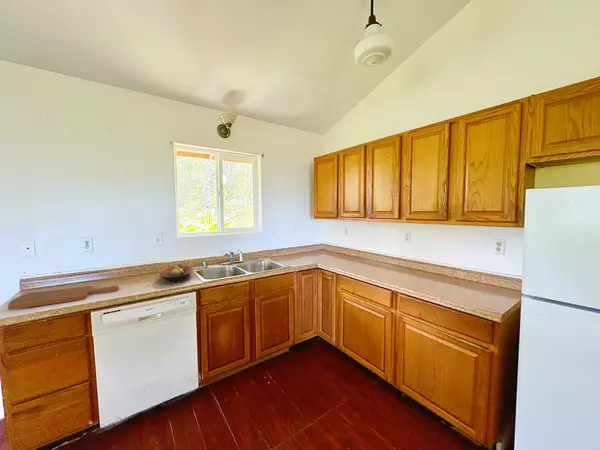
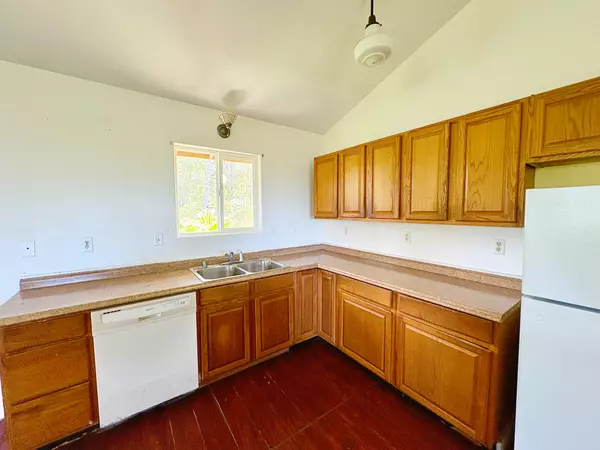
- fruit bowl (177, 271)
- cutting board (61, 295)
